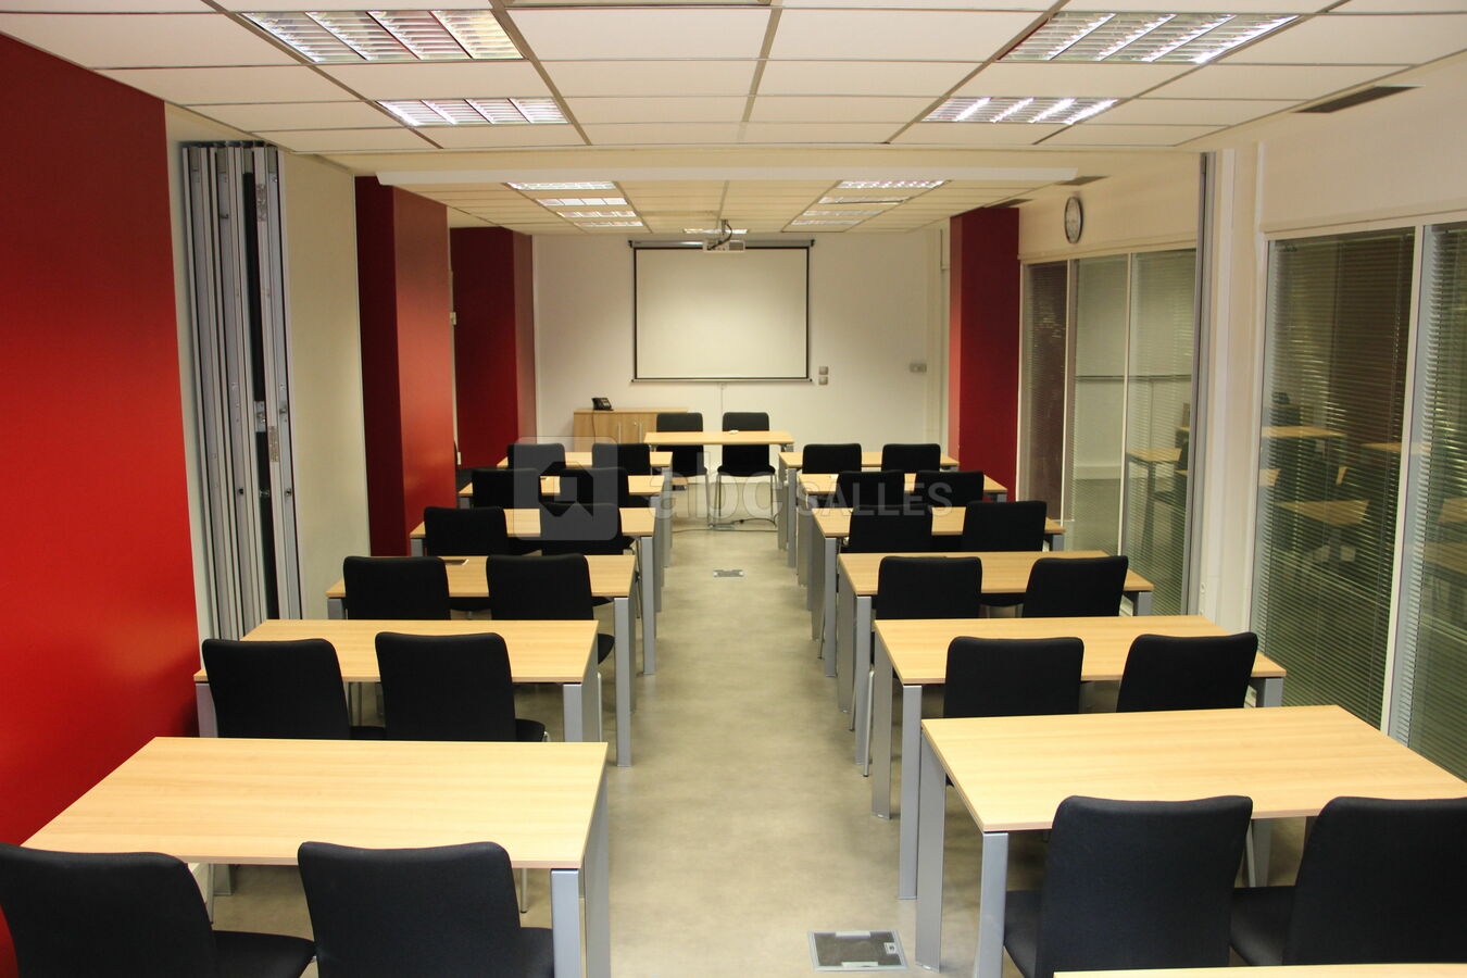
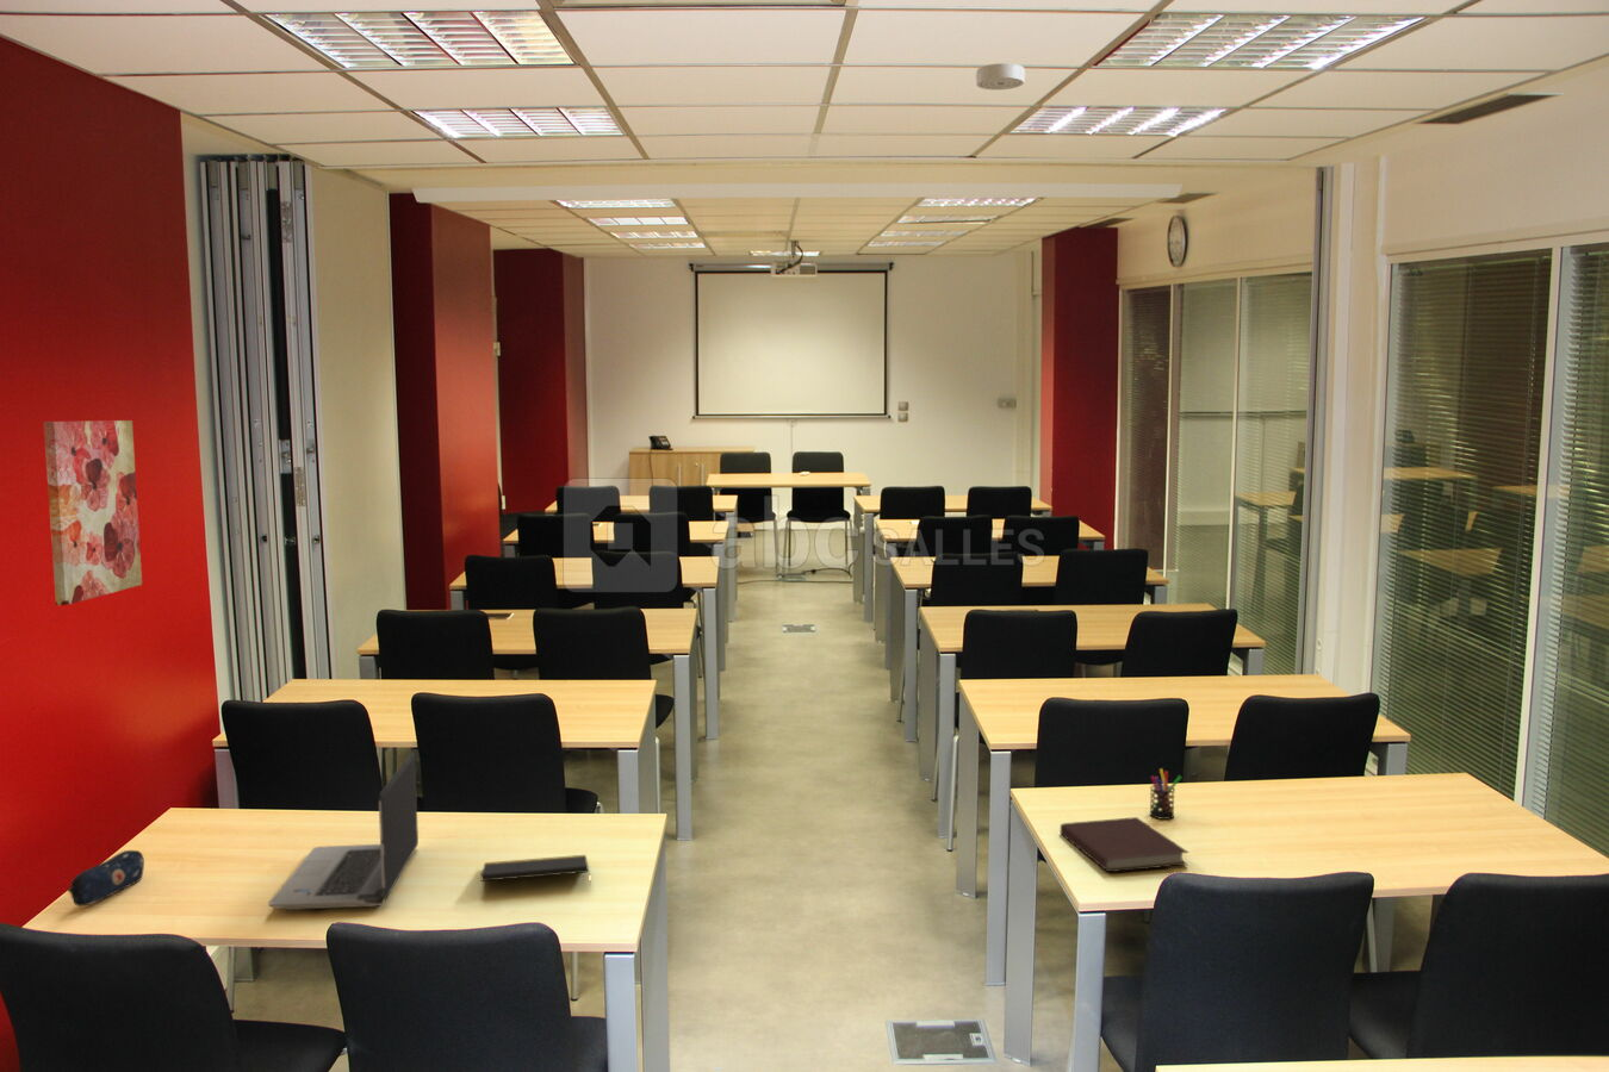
+ pencil case (109, 877)
+ notebook (1122, 843)
+ notepad (535, 867)
+ wall art (96, 507)
+ laptop computer (346, 846)
+ smoke detector (1000, 77)
+ pen holder (1166, 792)
